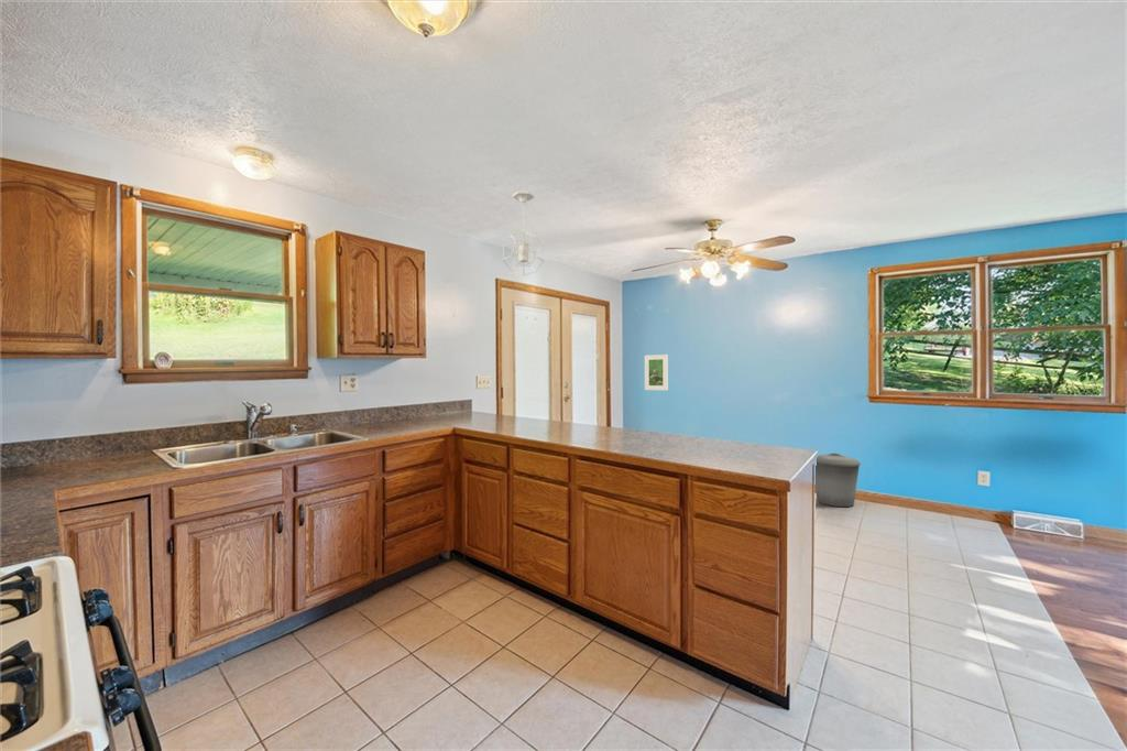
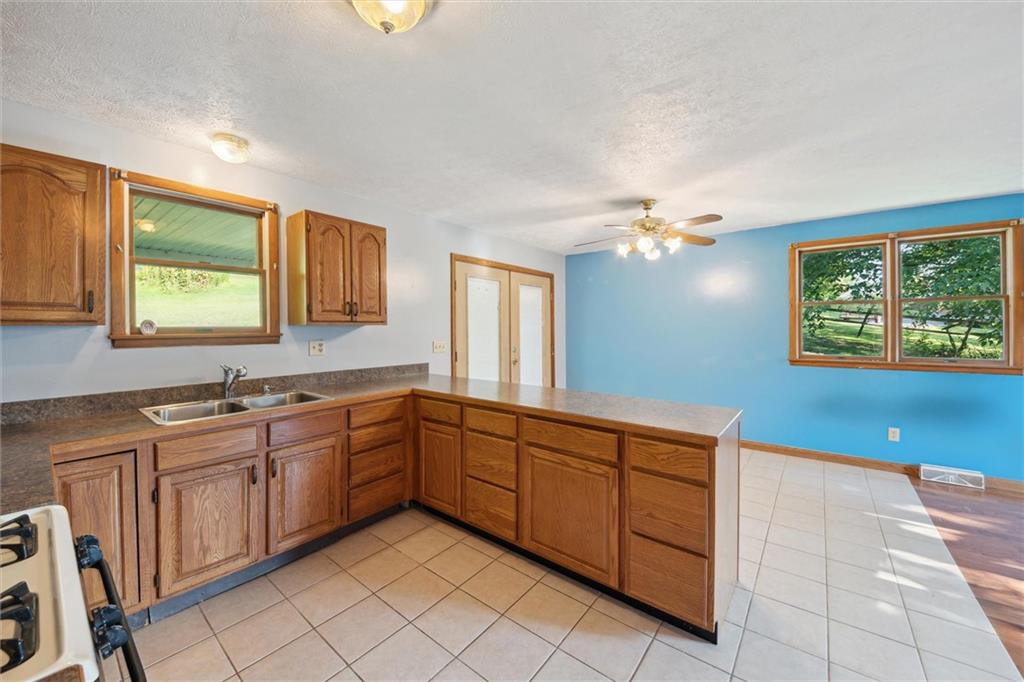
- trash can (834, 477)
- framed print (656, 372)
- pendant light (523, 235)
